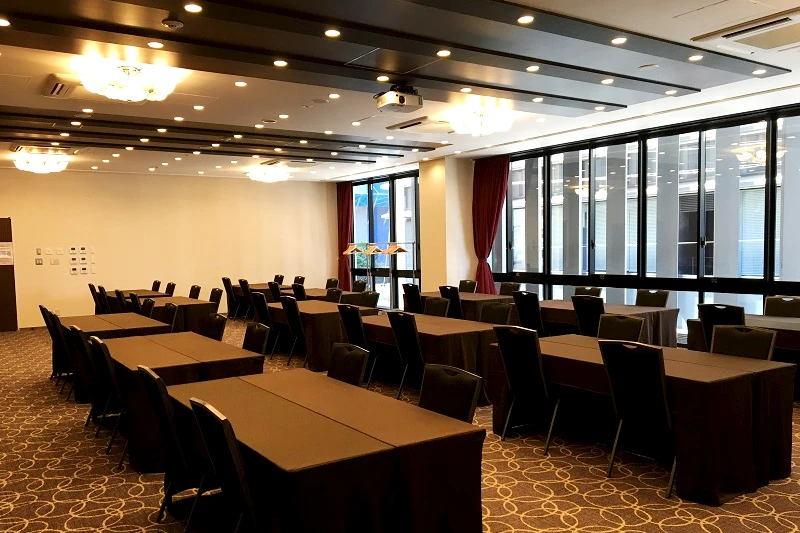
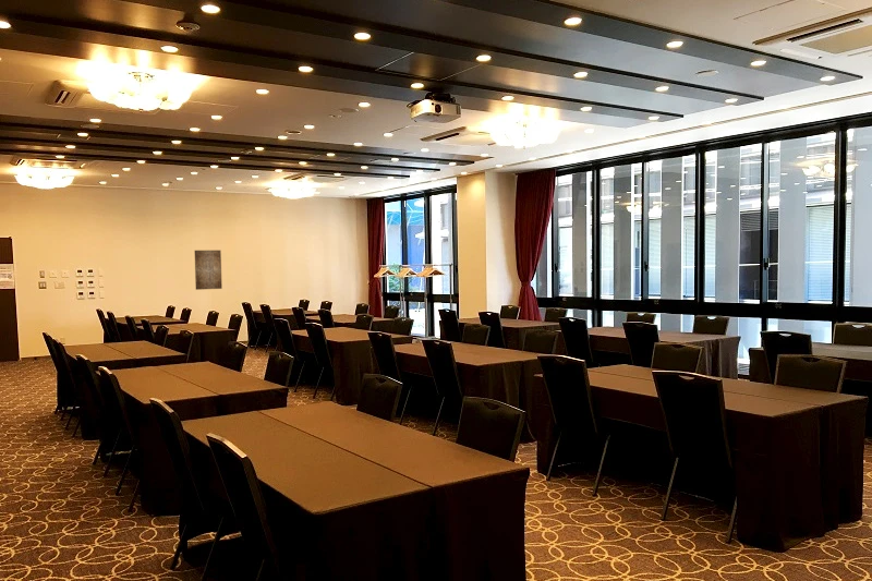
+ wall art (208, 269)
